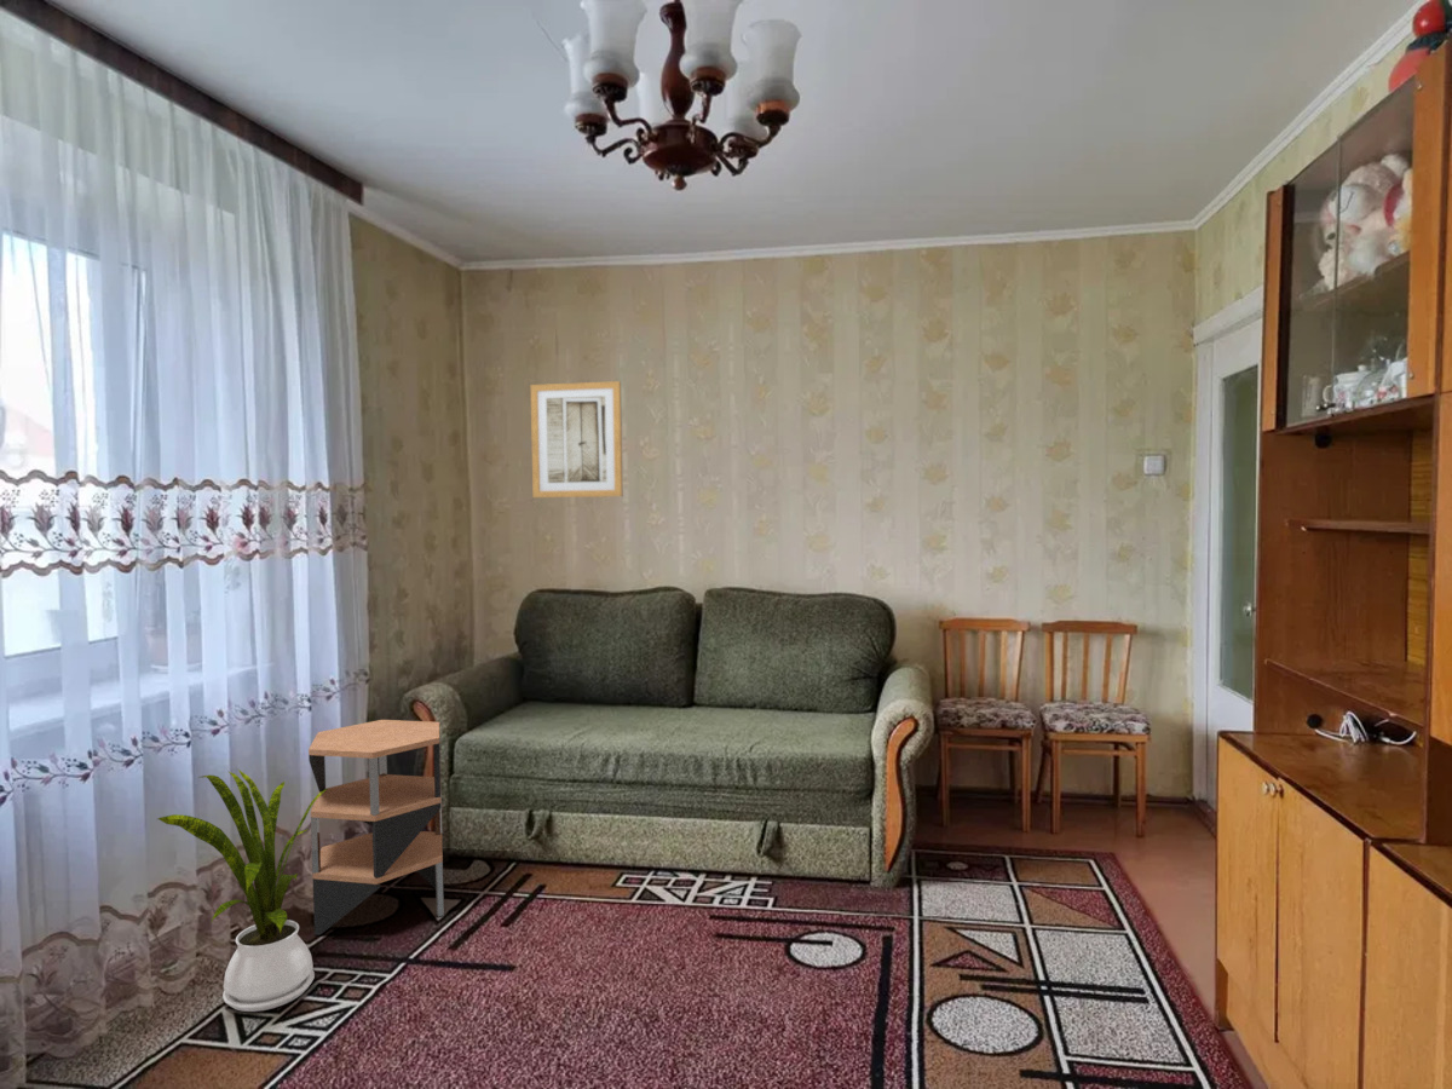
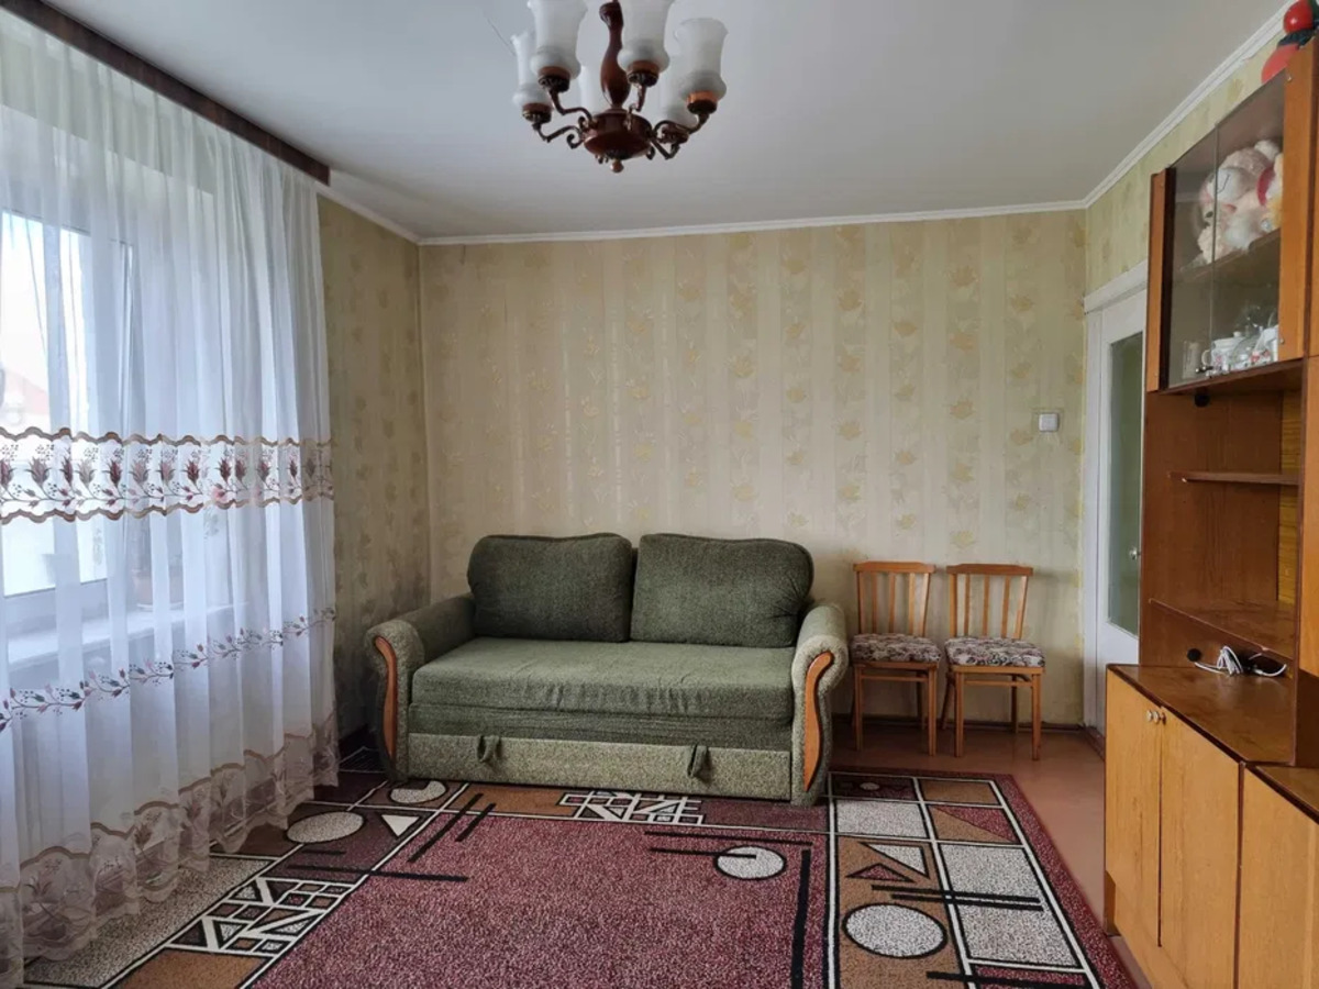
- wall art (576, 439)
- house plant (257, 875)
- side table (380, 822)
